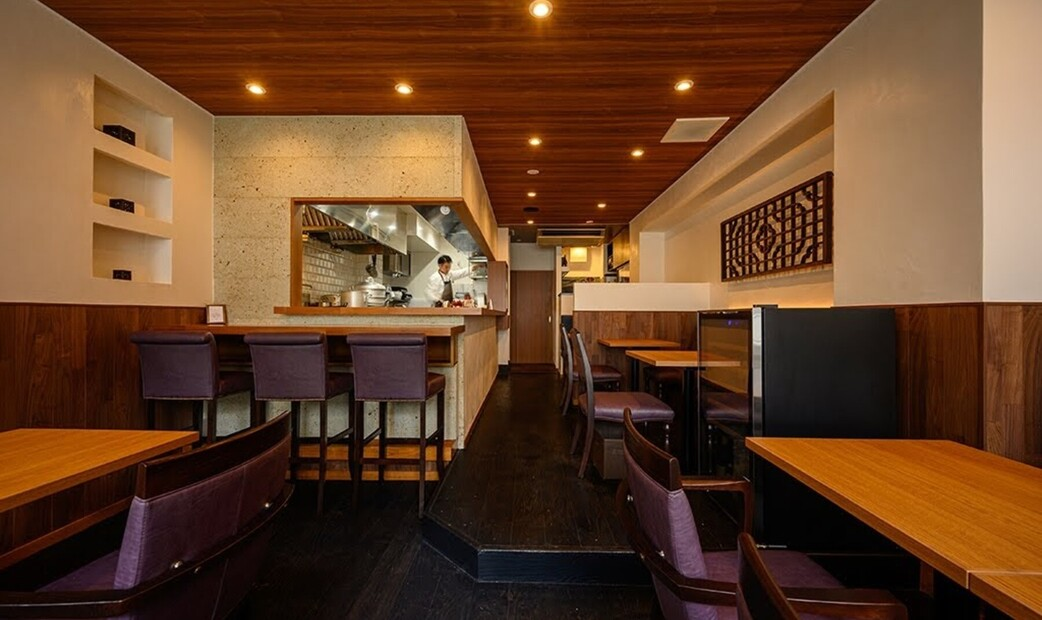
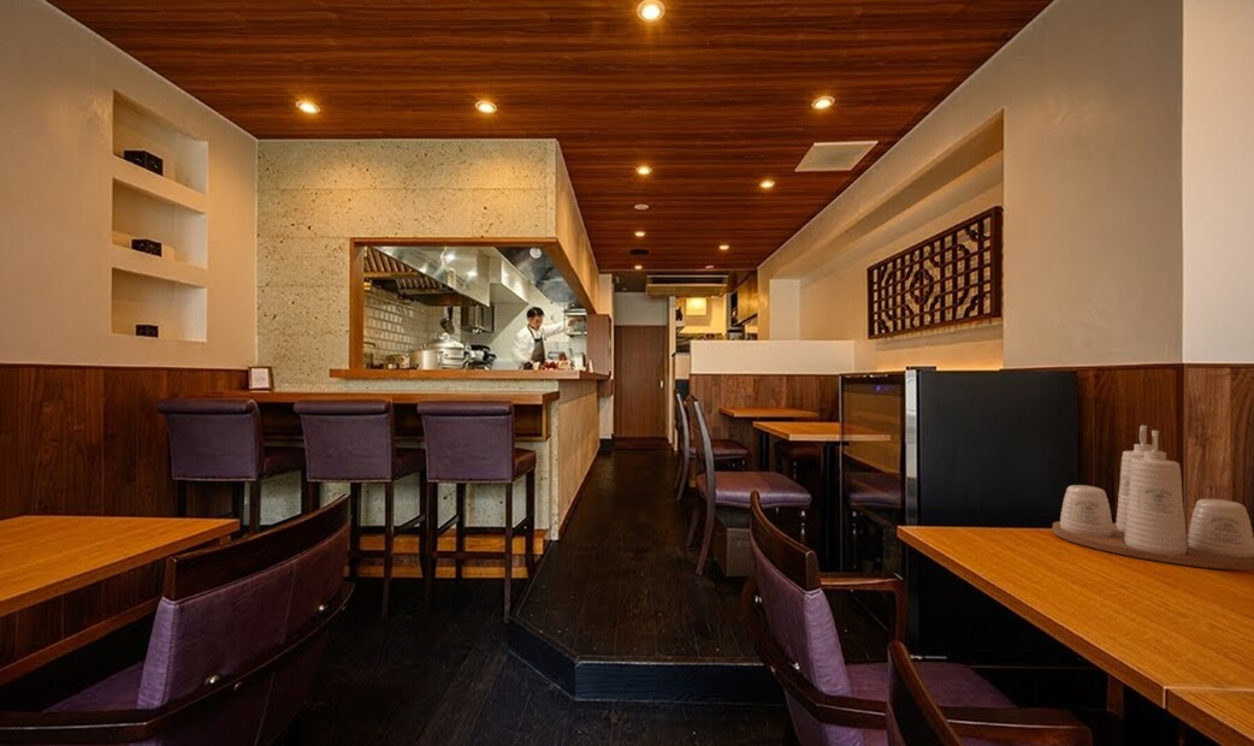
+ condiment set (1148, 486)
